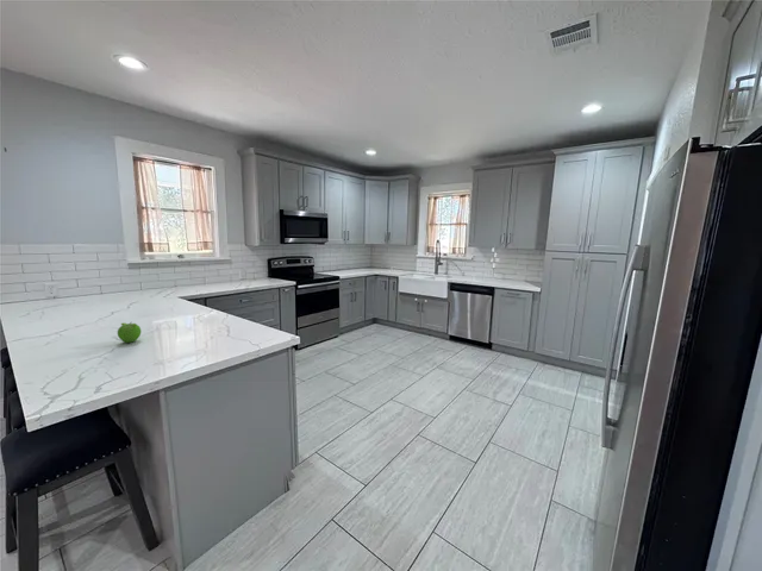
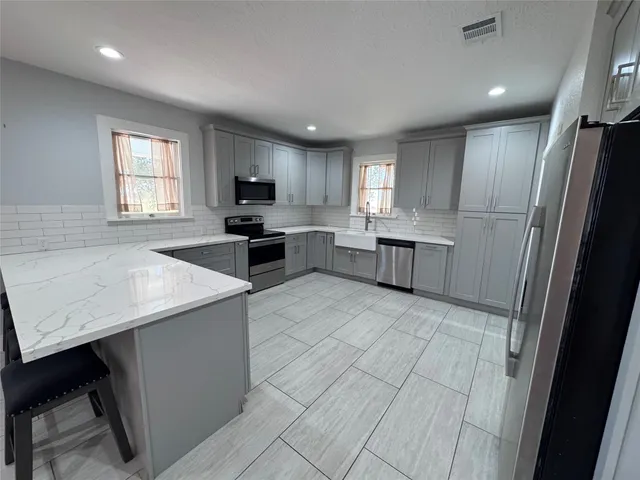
- fruit (129, 331)
